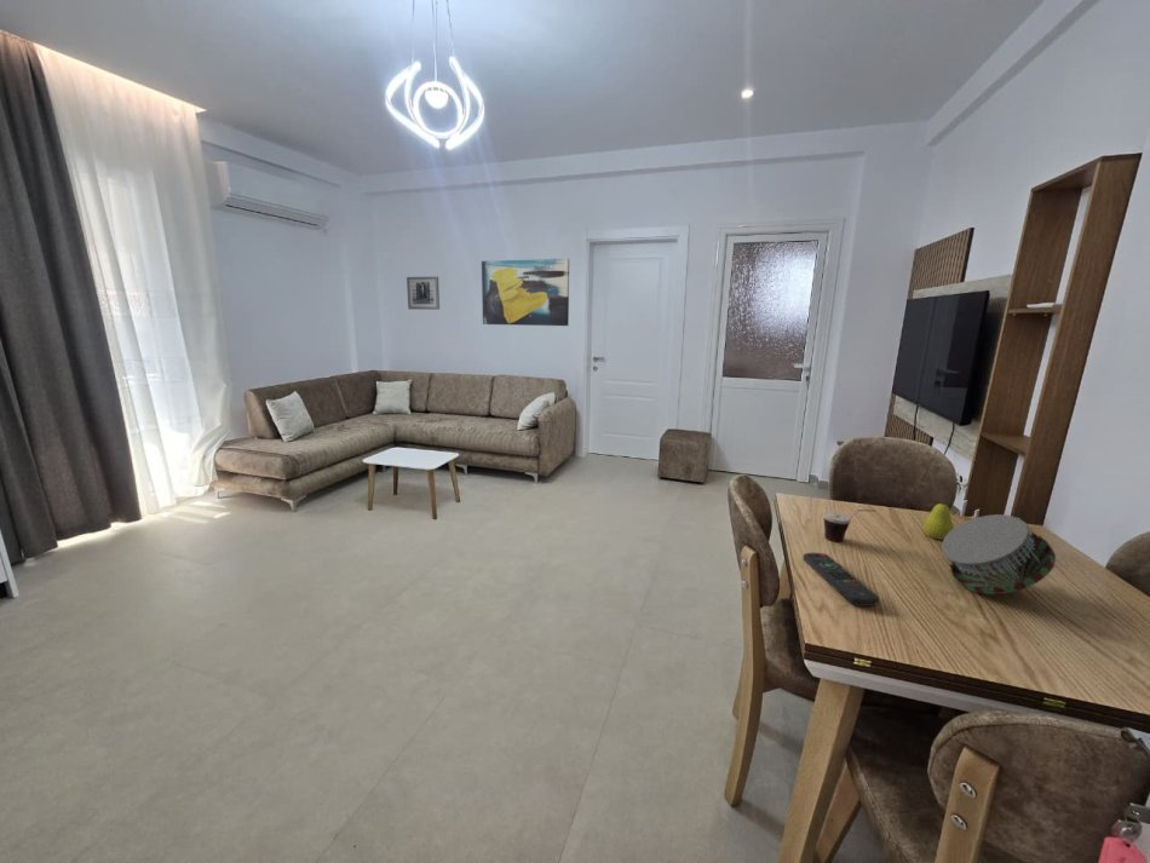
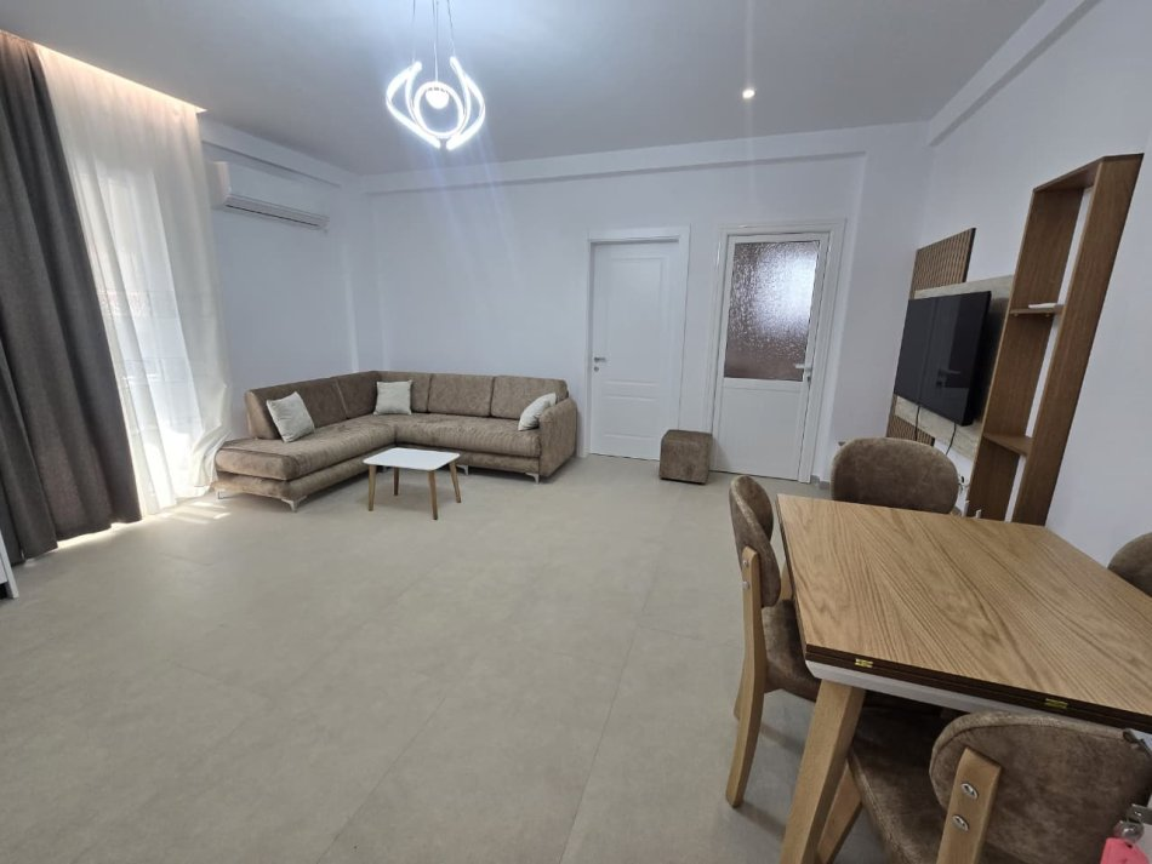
- wall art (422, 293)
- remote control (838, 576)
- wall art (524, 293)
- cup (846, 522)
- drum (994, 552)
- fruit (939, 518)
